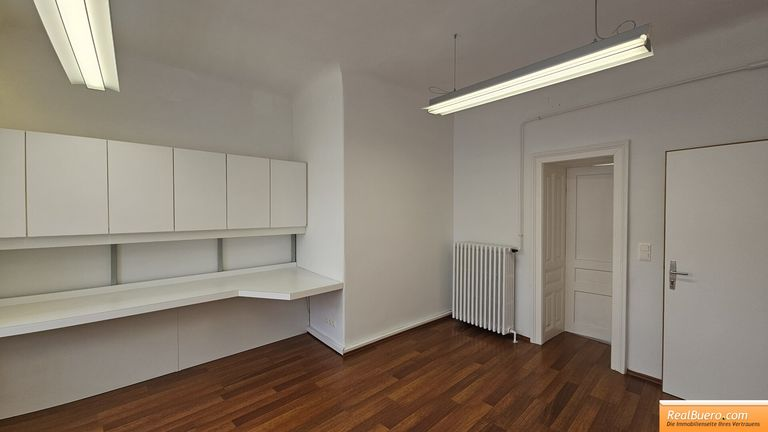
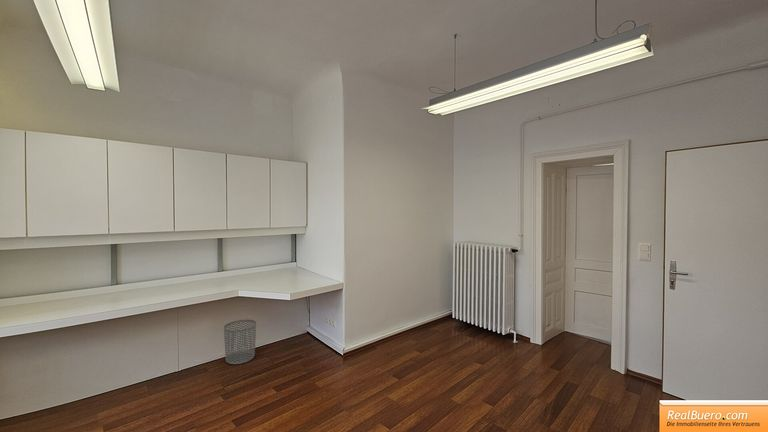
+ waste bin (240, 341)
